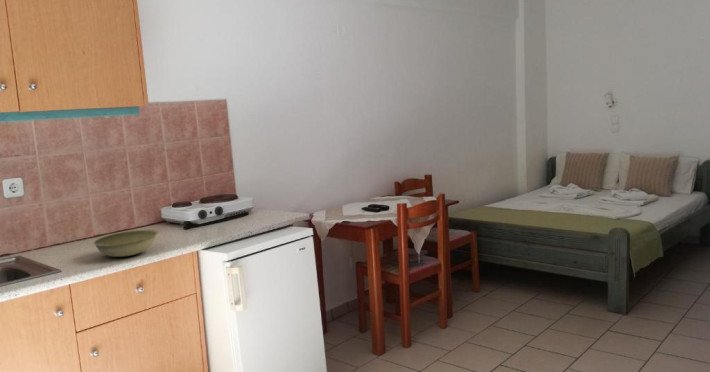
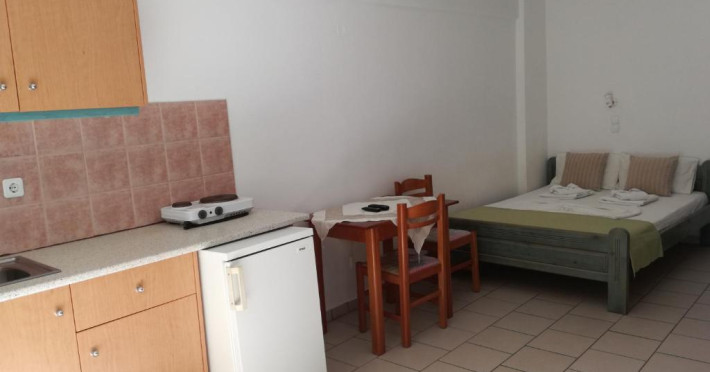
- bowl (126, 244)
